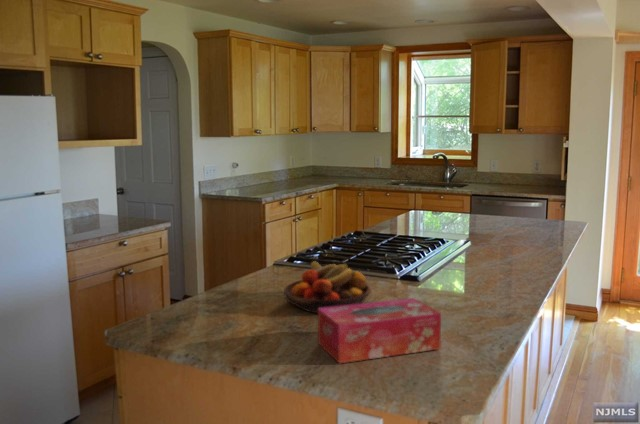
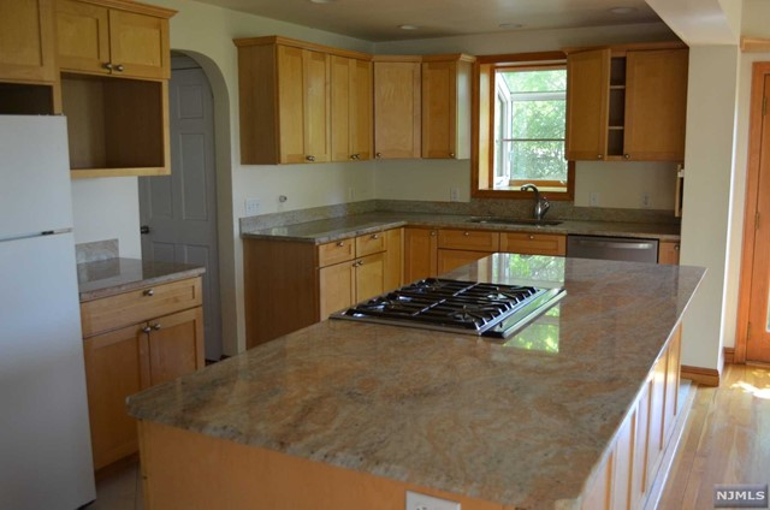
- tissue box (378, 328)
- fruit bowl (326, 284)
